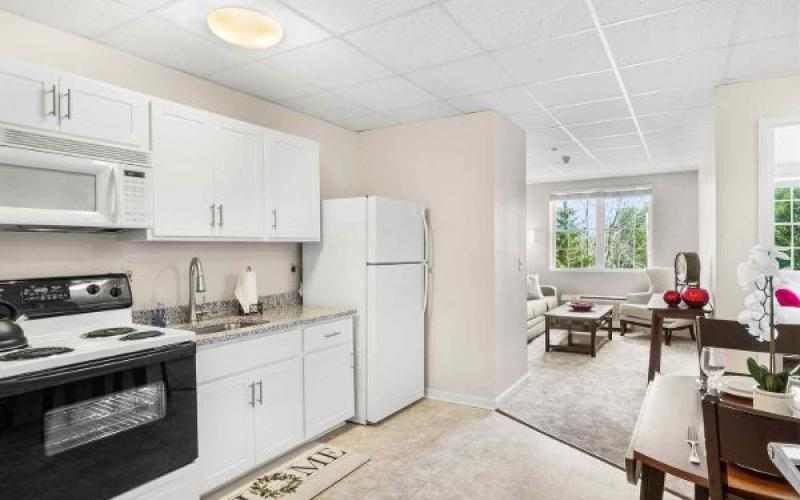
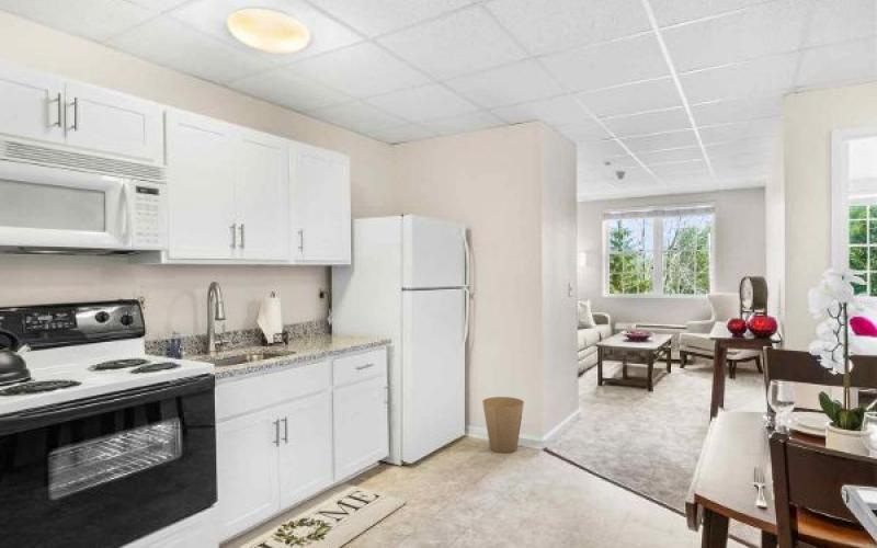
+ trash can (503, 424)
